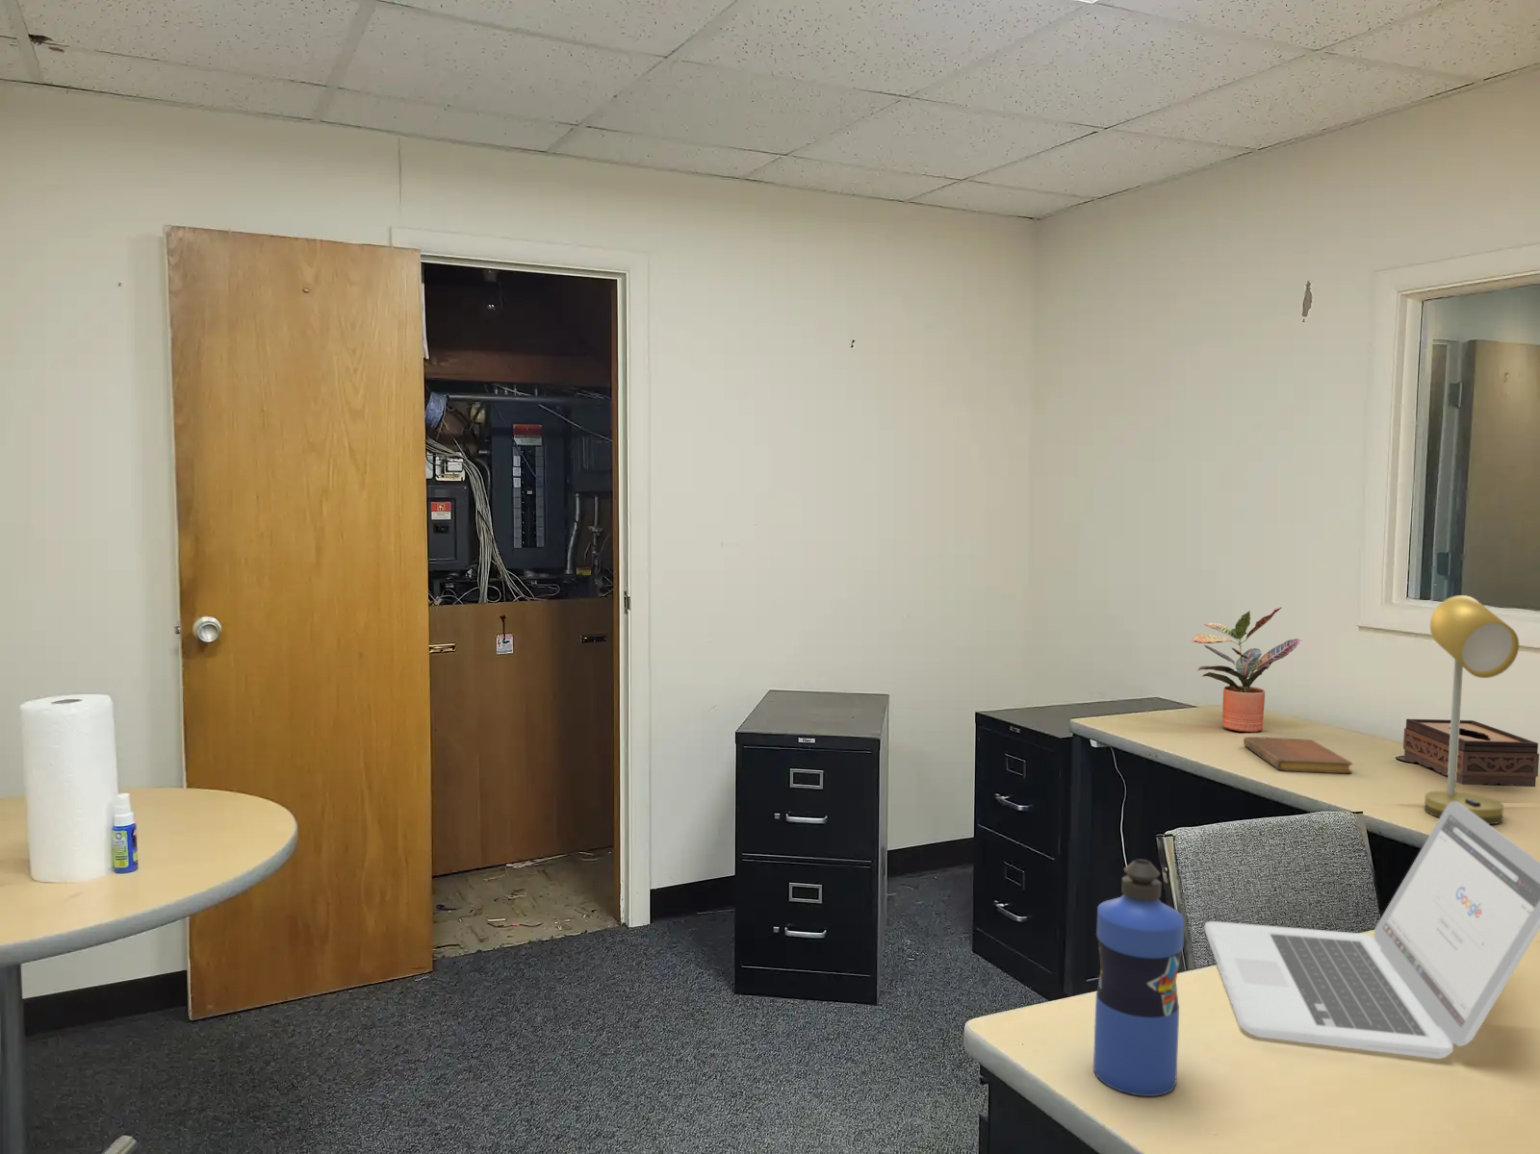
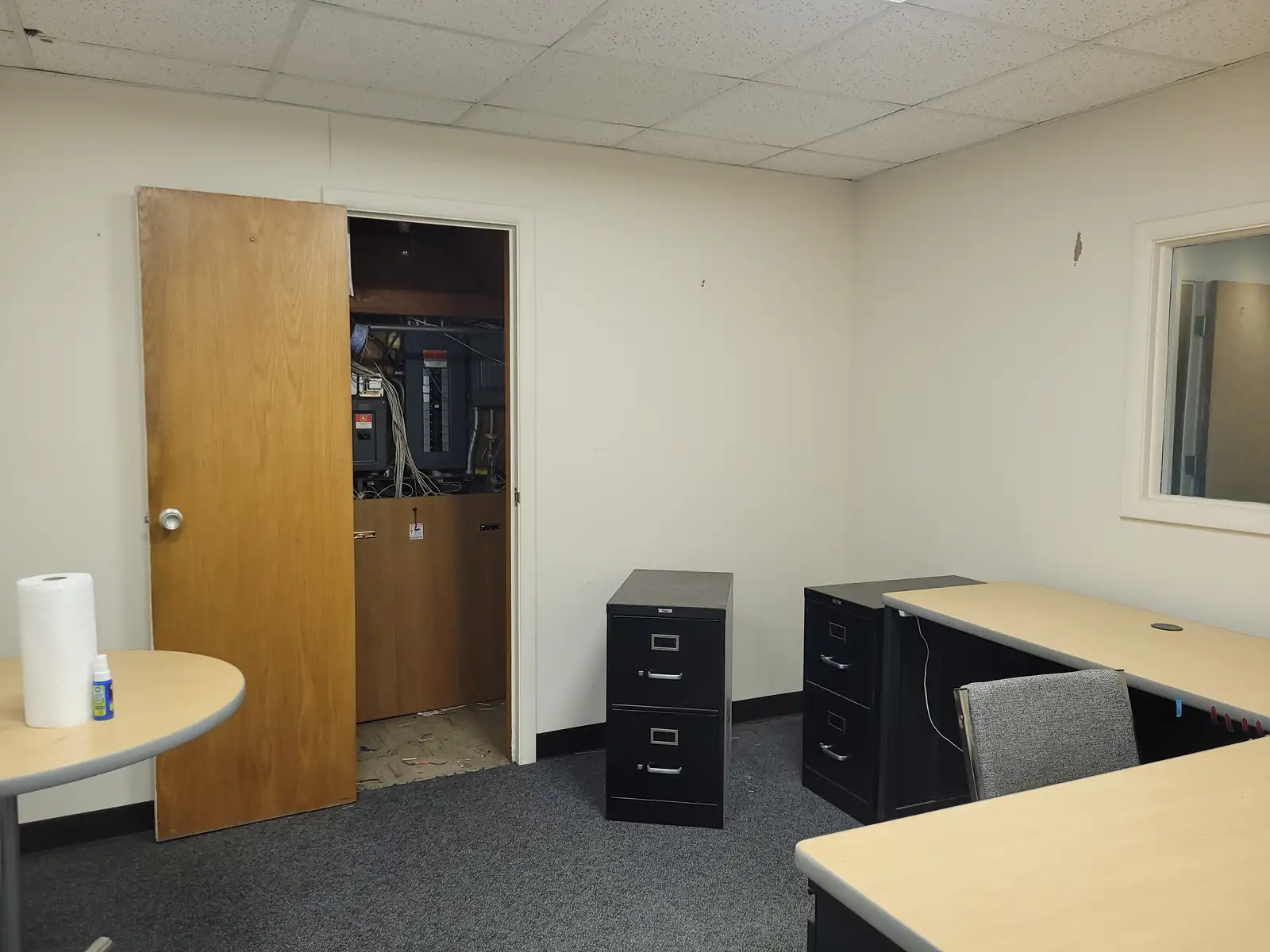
- notebook (1295, 754)
- desk lamp (1460, 705)
- laptop (1357, 933)
- tissue box (1467, 752)
- potted plant (1236, 665)
- water bottle (1137, 969)
